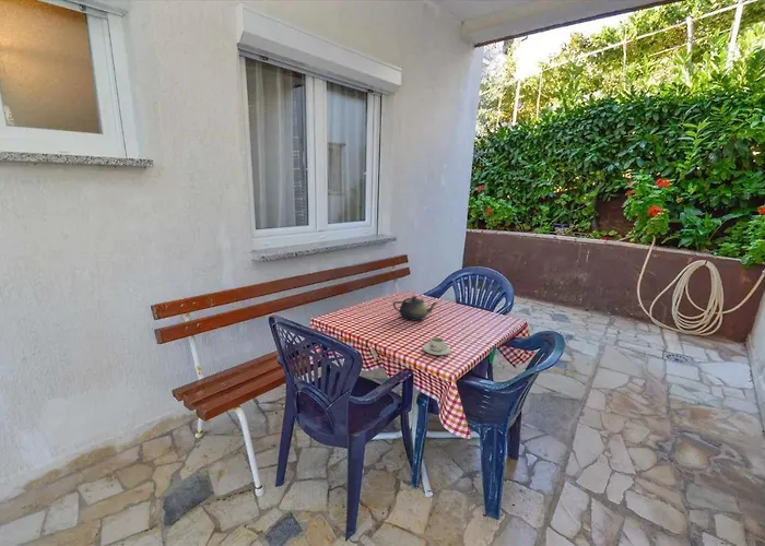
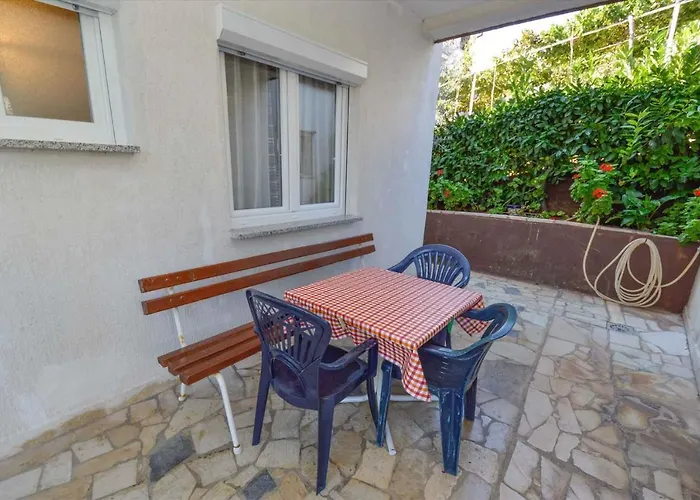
- teacup (436, 345)
- teapot (415, 307)
